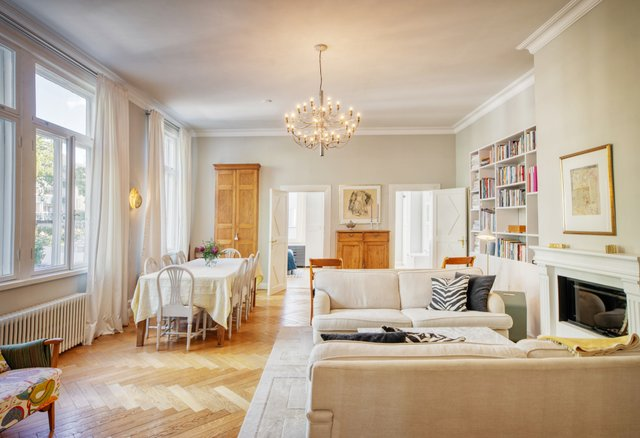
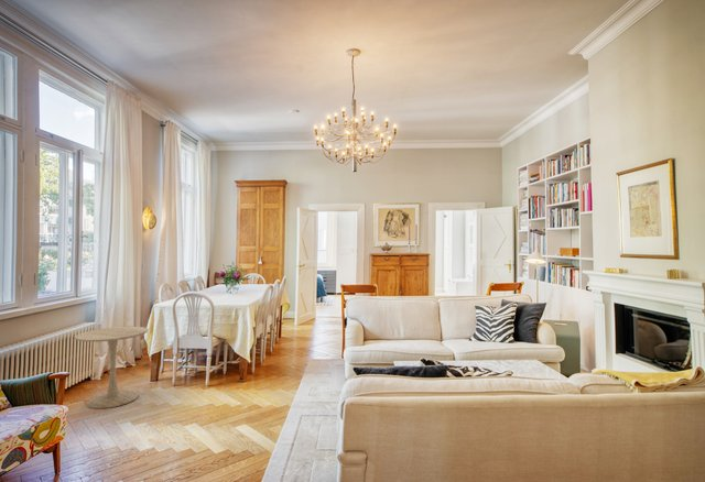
+ side table (112, 365)
